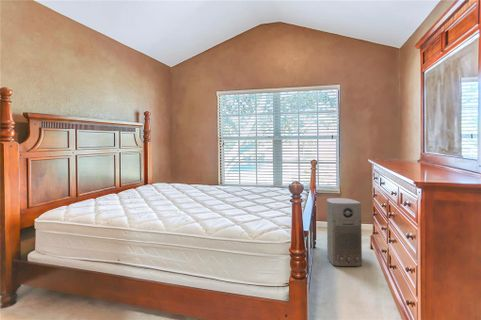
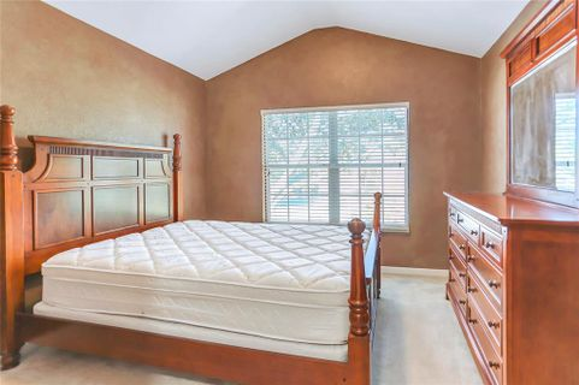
- air purifier (342, 230)
